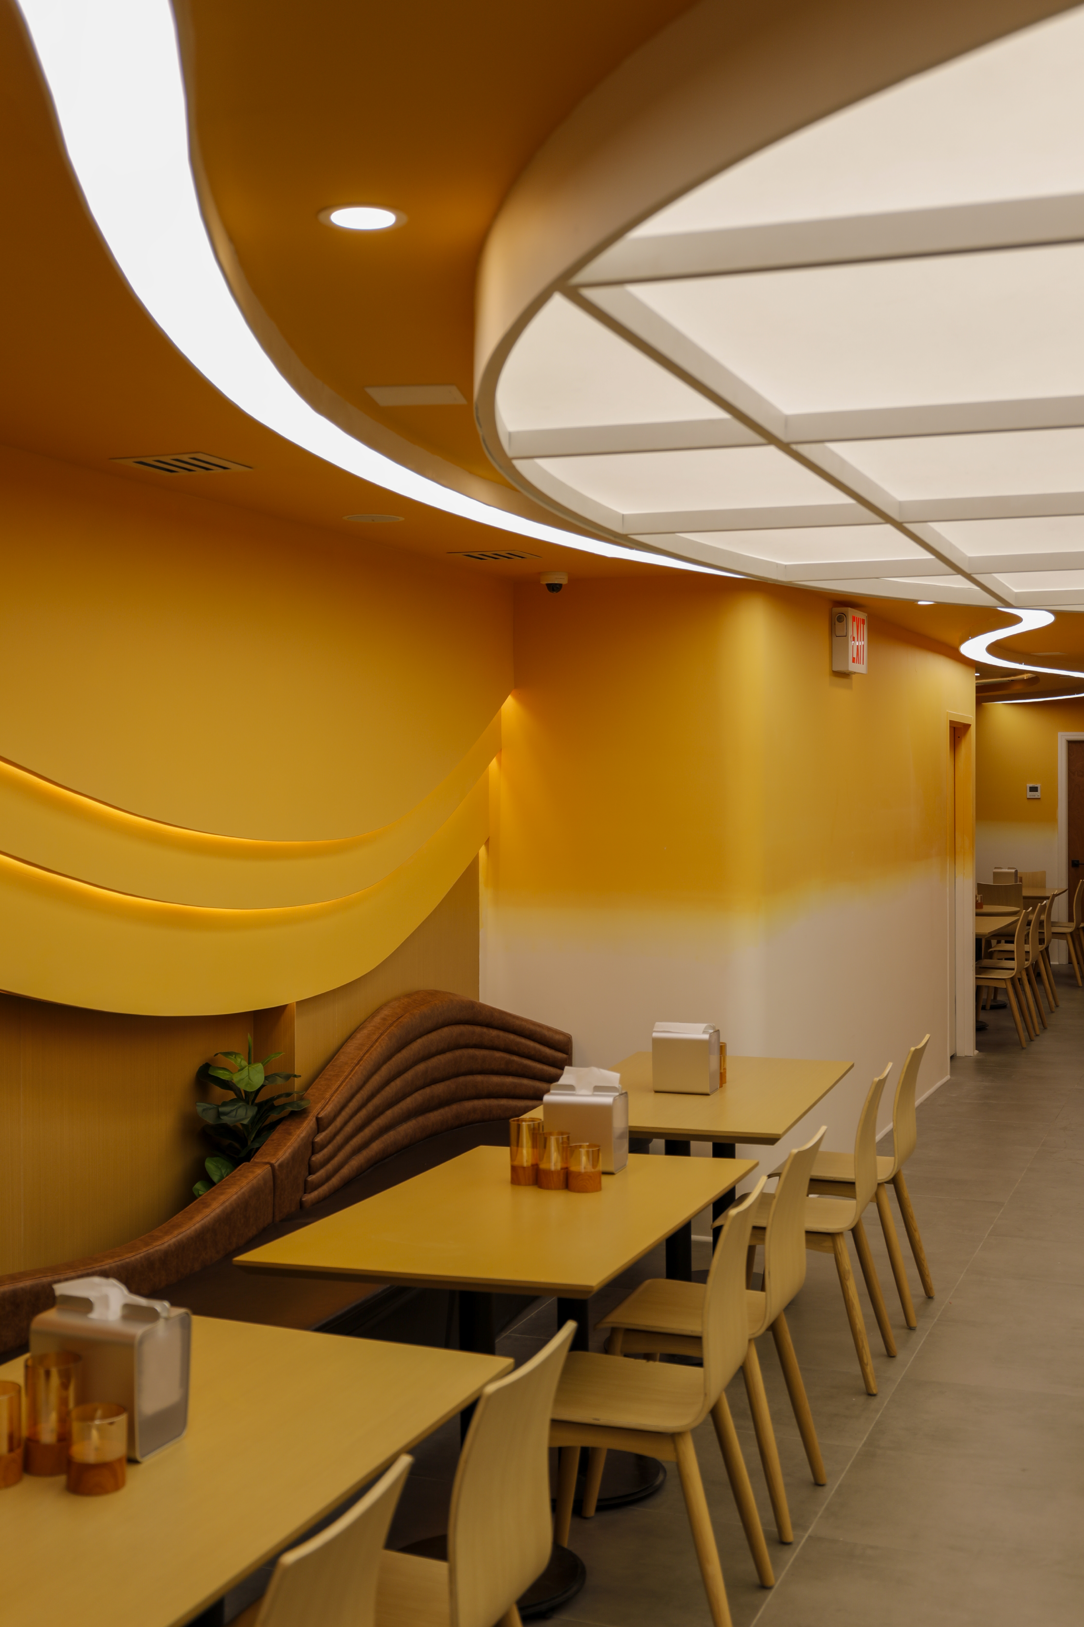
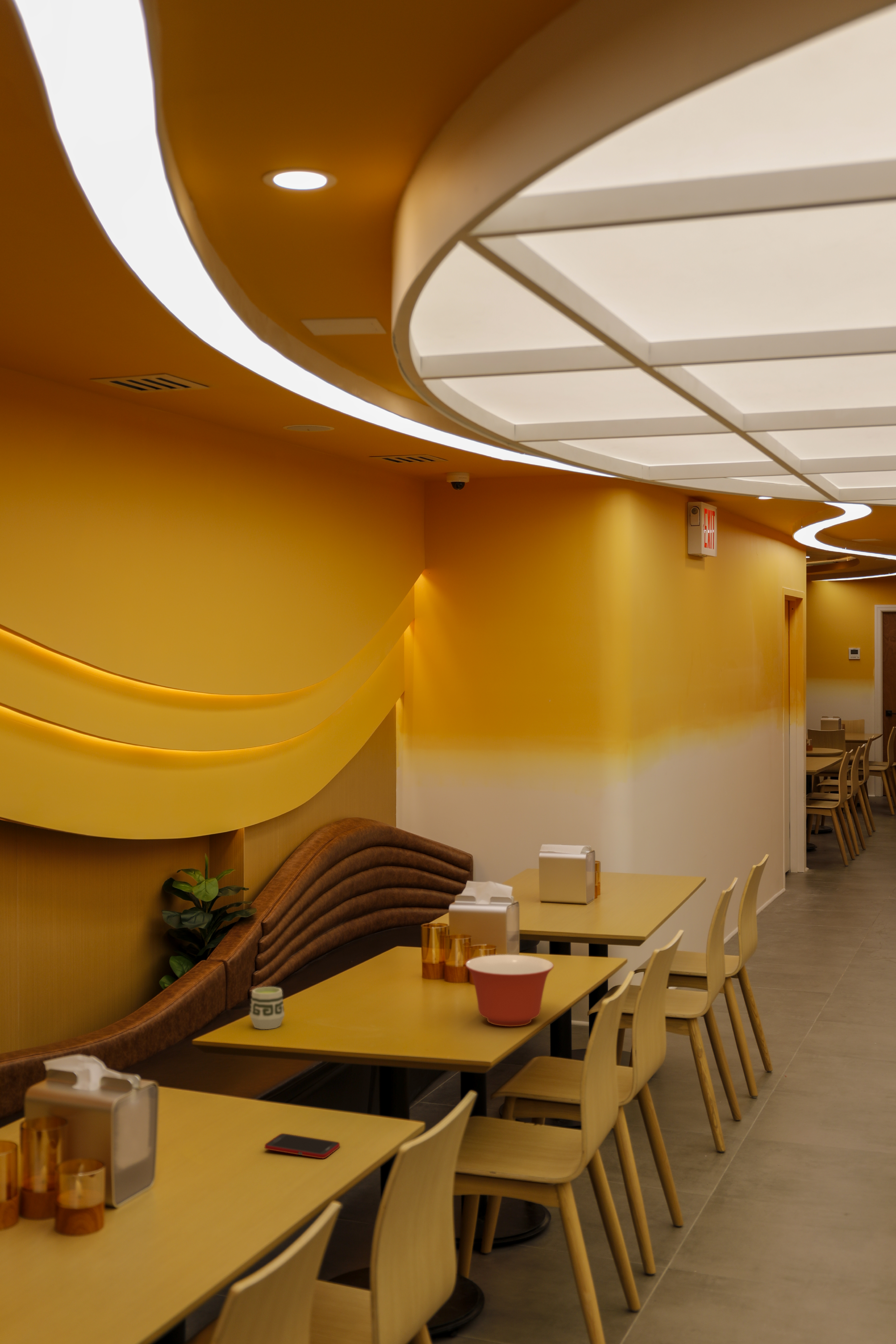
+ cell phone (302, 1146)
+ cup (267, 1008)
+ mixing bowl (509, 992)
